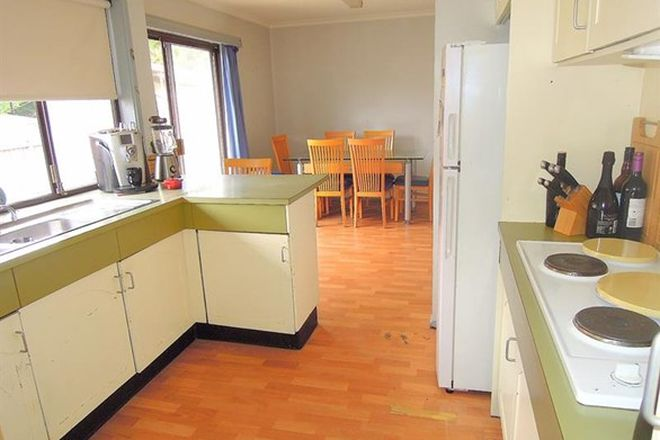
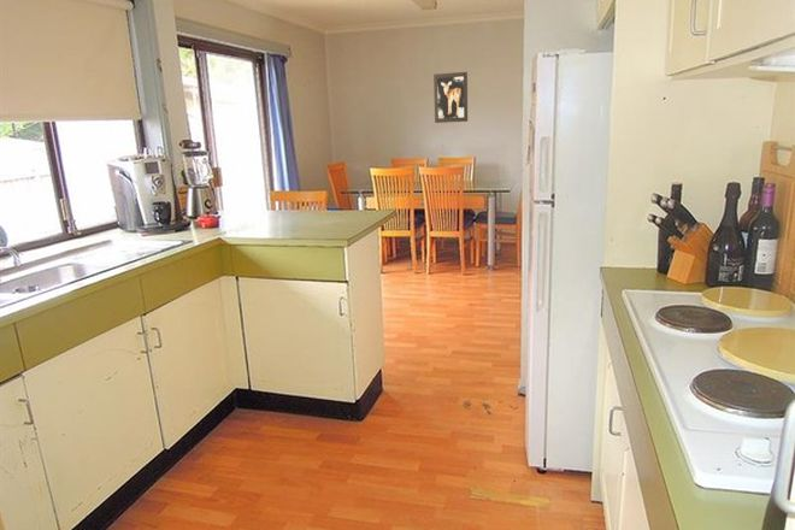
+ wall art (450, 98)
